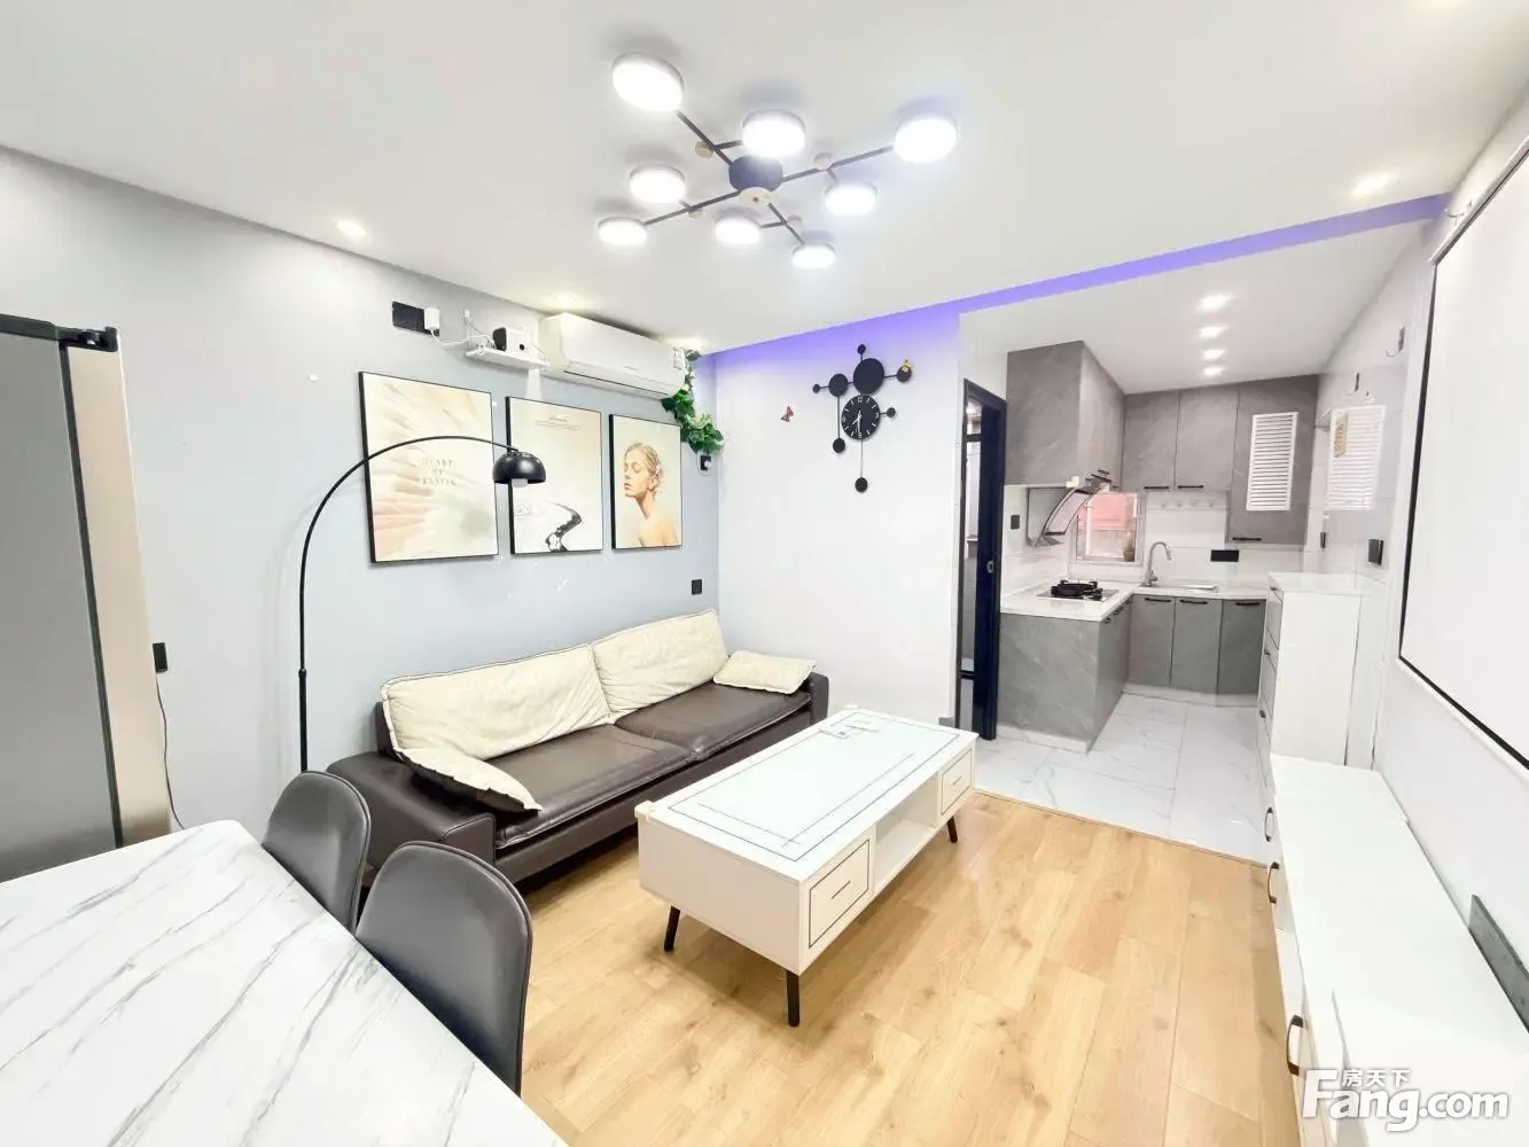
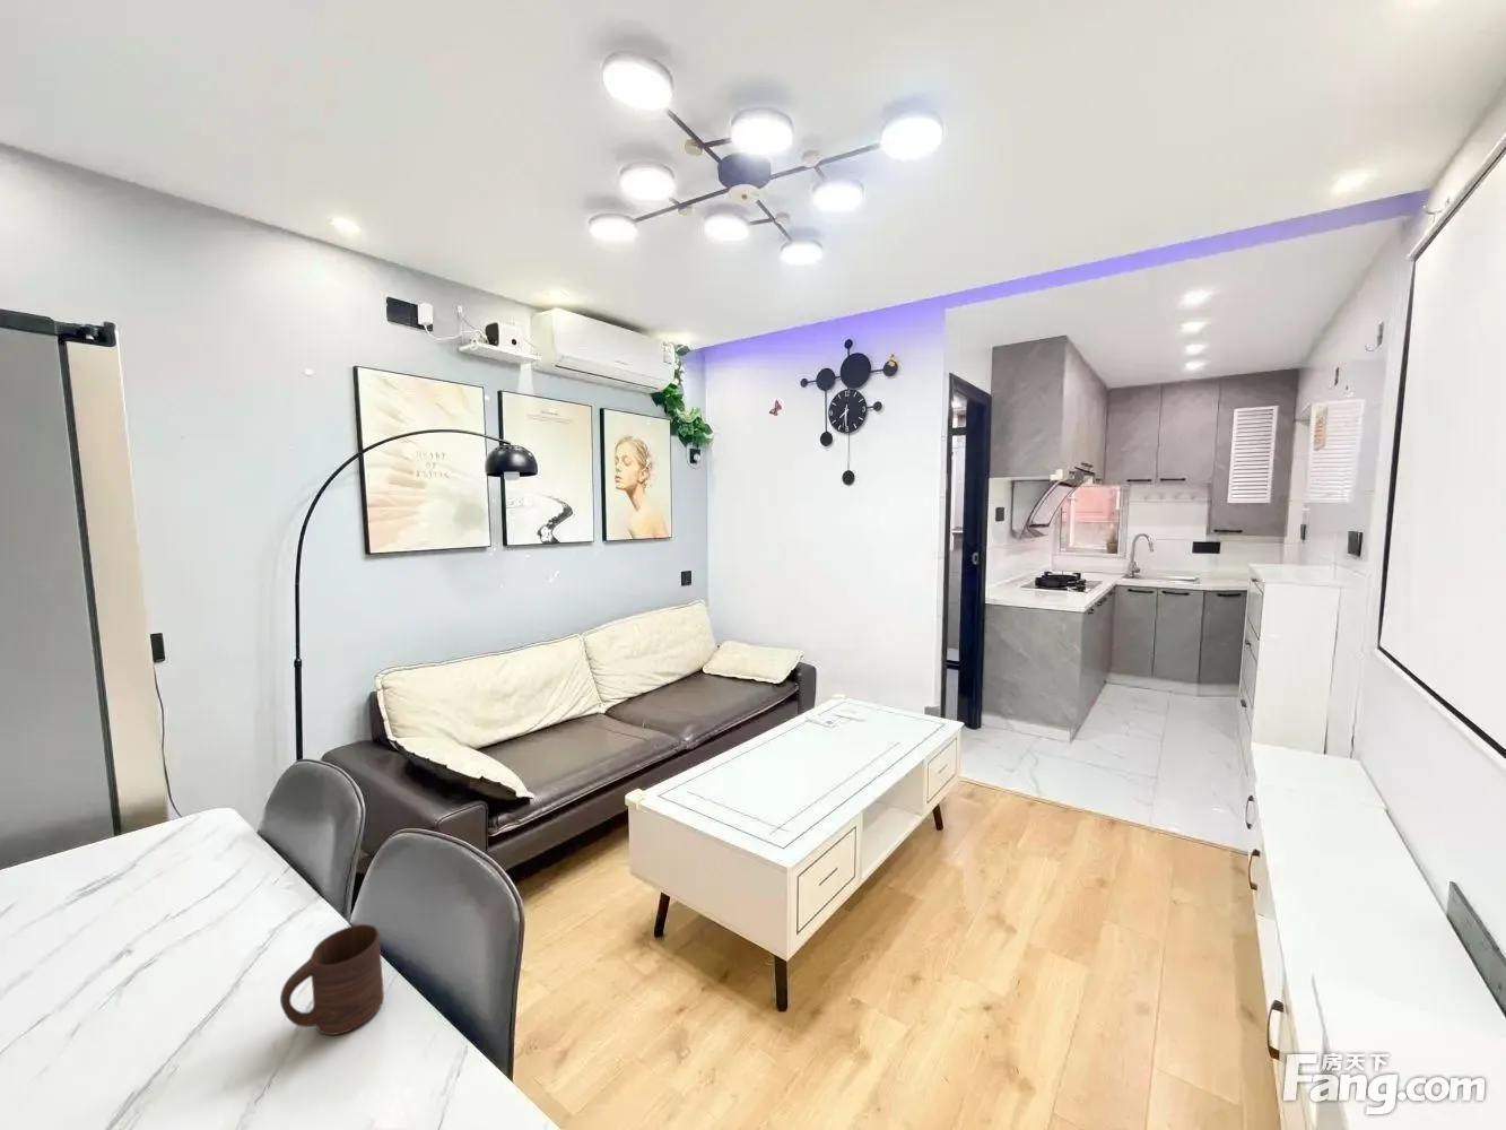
+ cup (339, 984)
